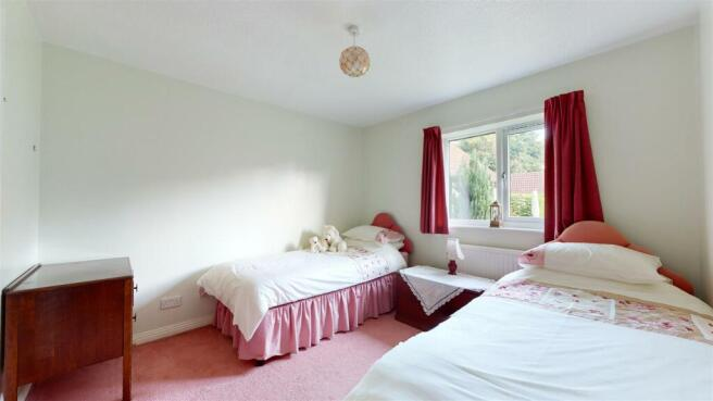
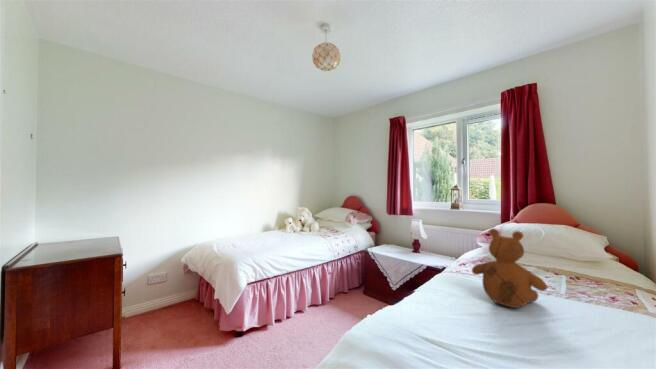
+ teddy bear (509, 265)
